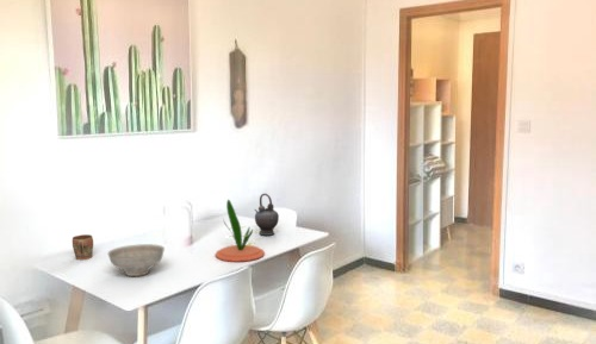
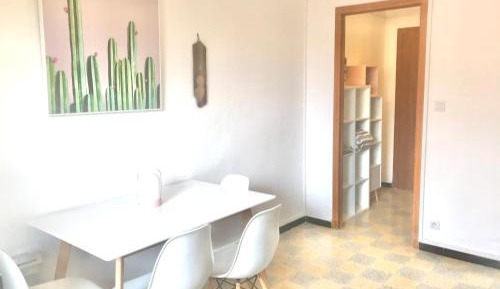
- mug (81, 248)
- decorative bowl (137, 261)
- teapot (265, 213)
- plant (238, 227)
